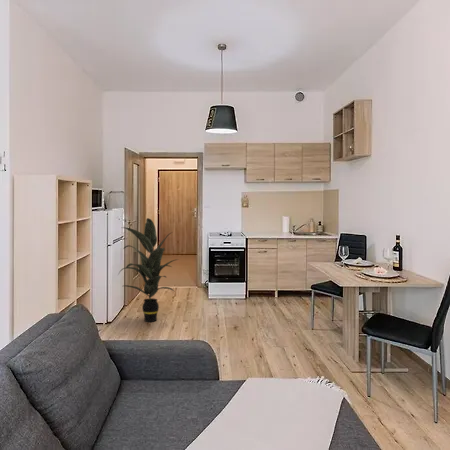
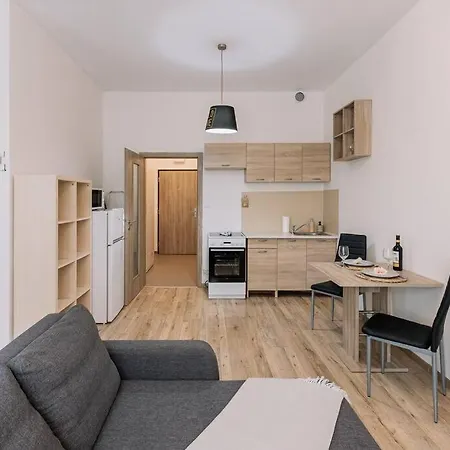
- indoor plant (147, 269)
